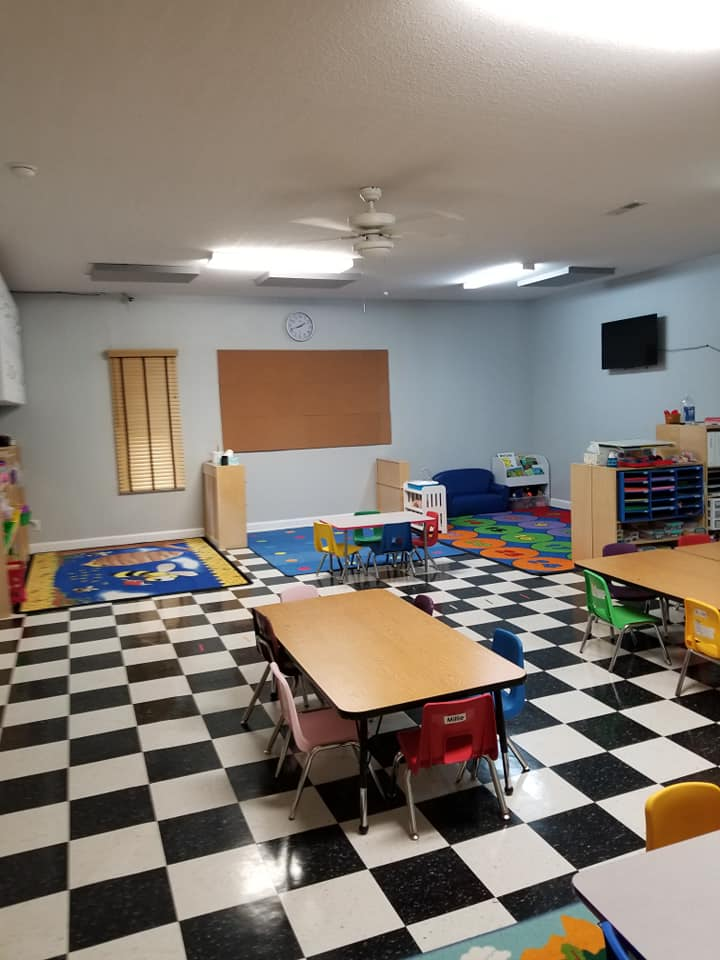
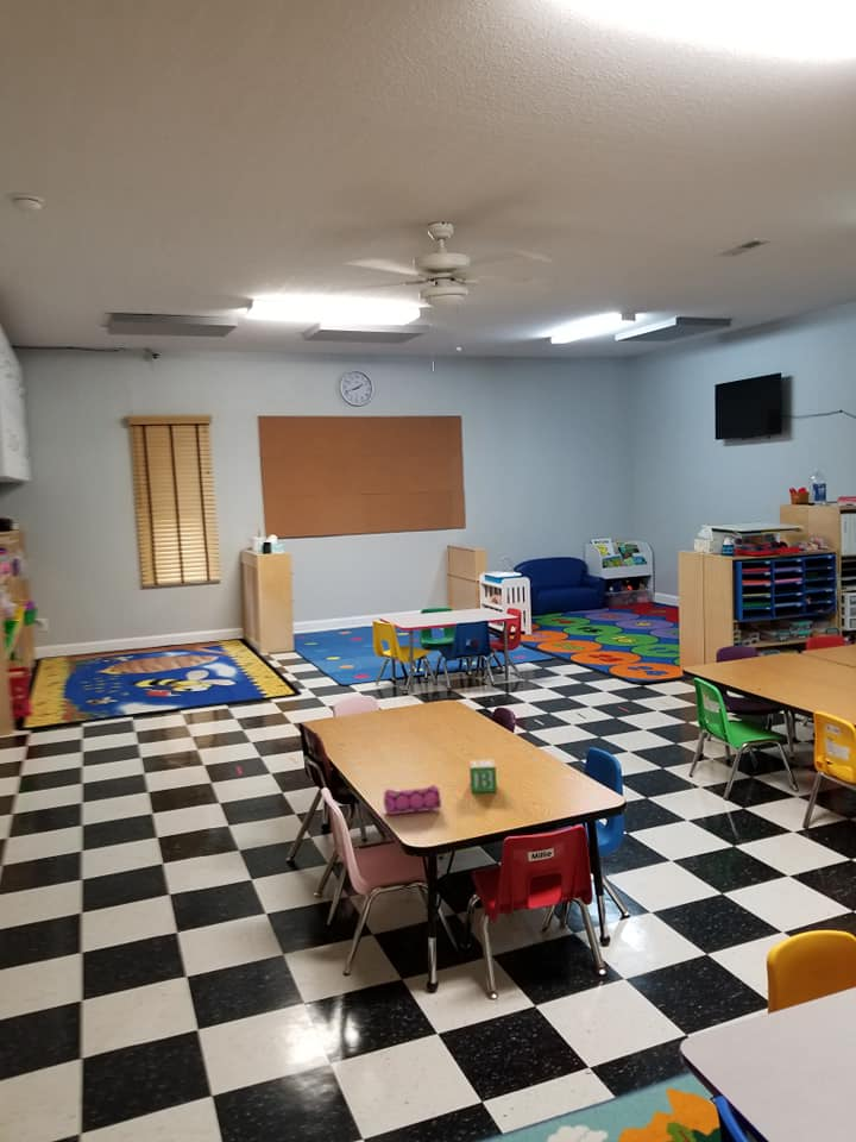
+ pencil case (413, 798)
+ alphabet block (483, 774)
